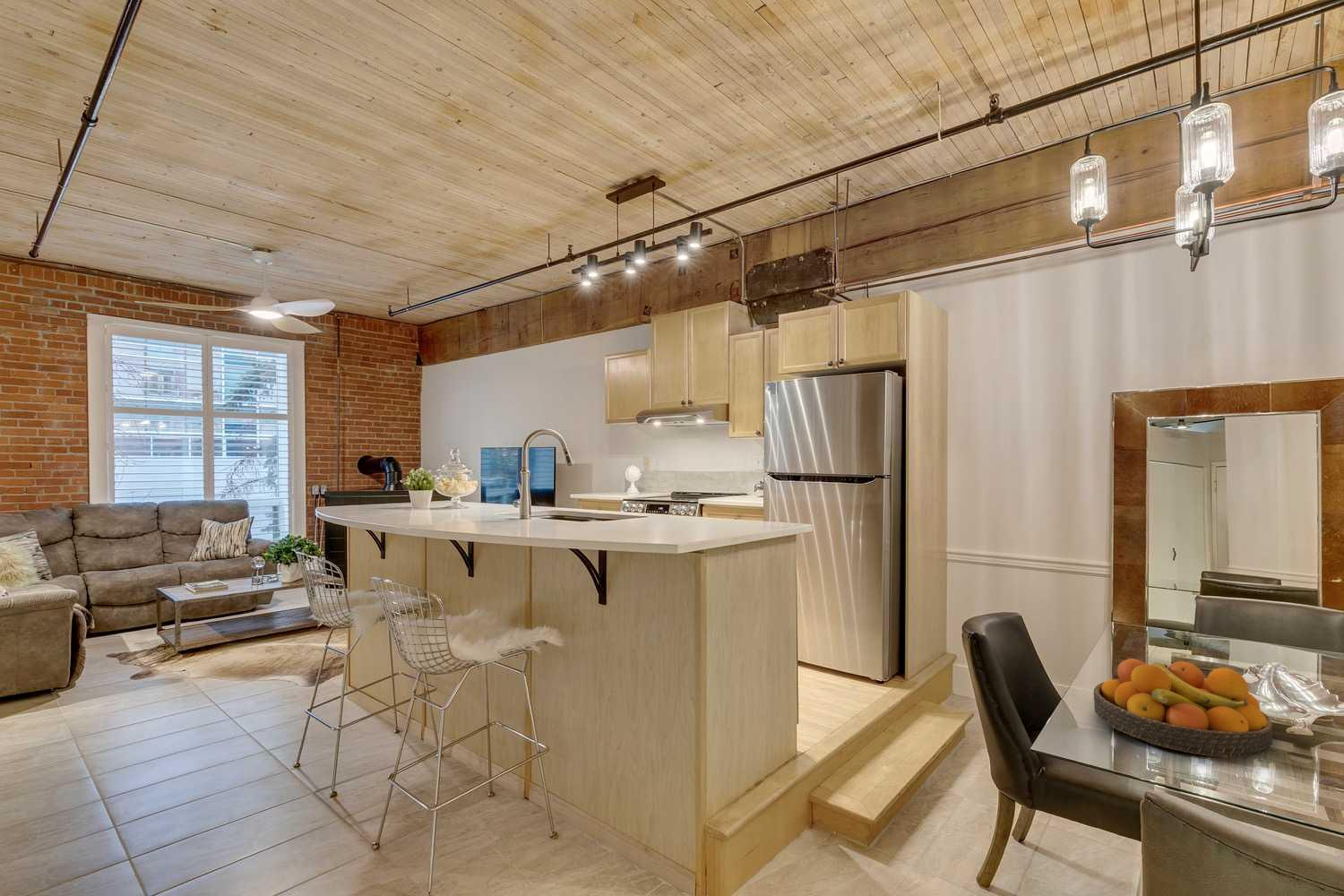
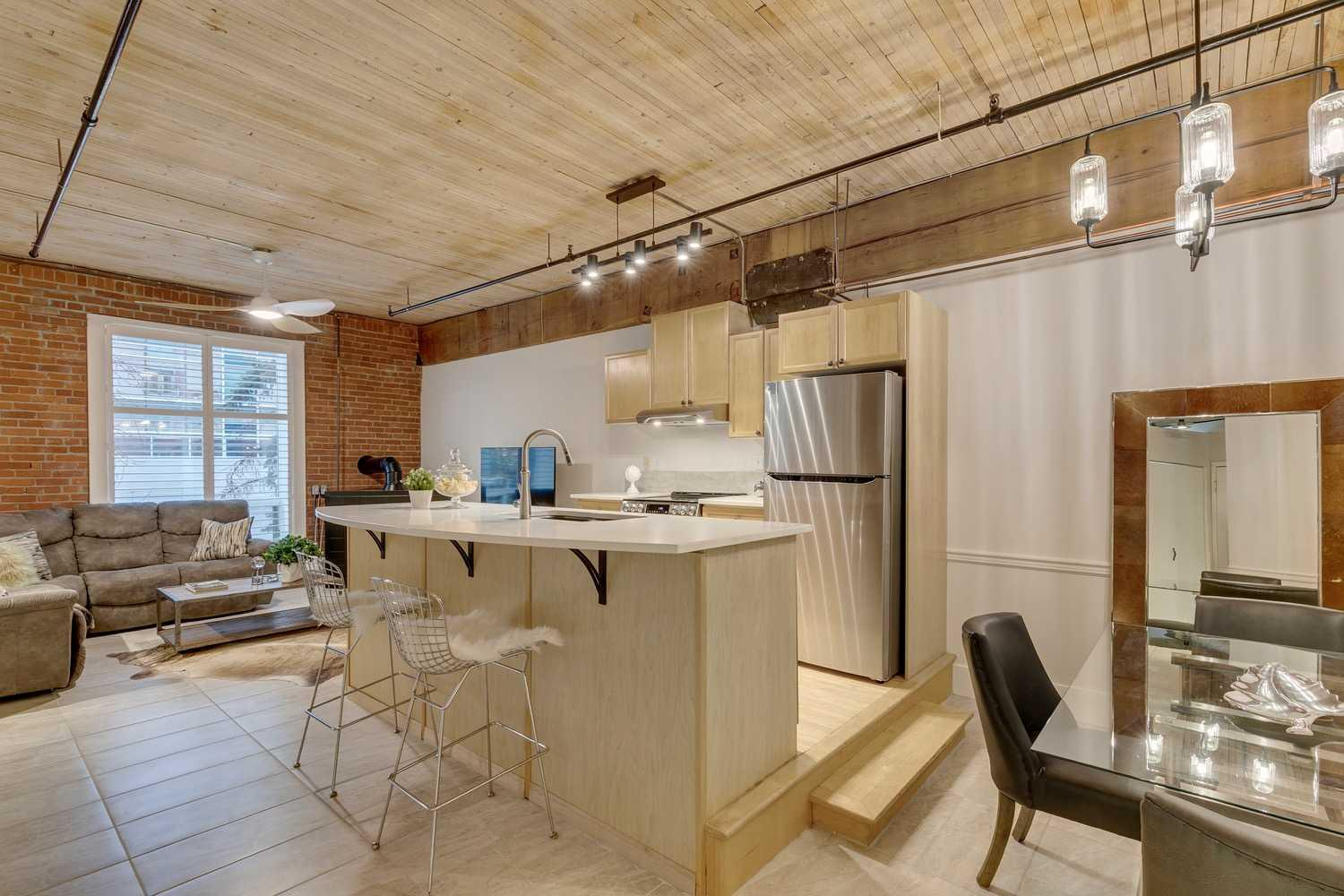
- fruit bowl (1177, 694)
